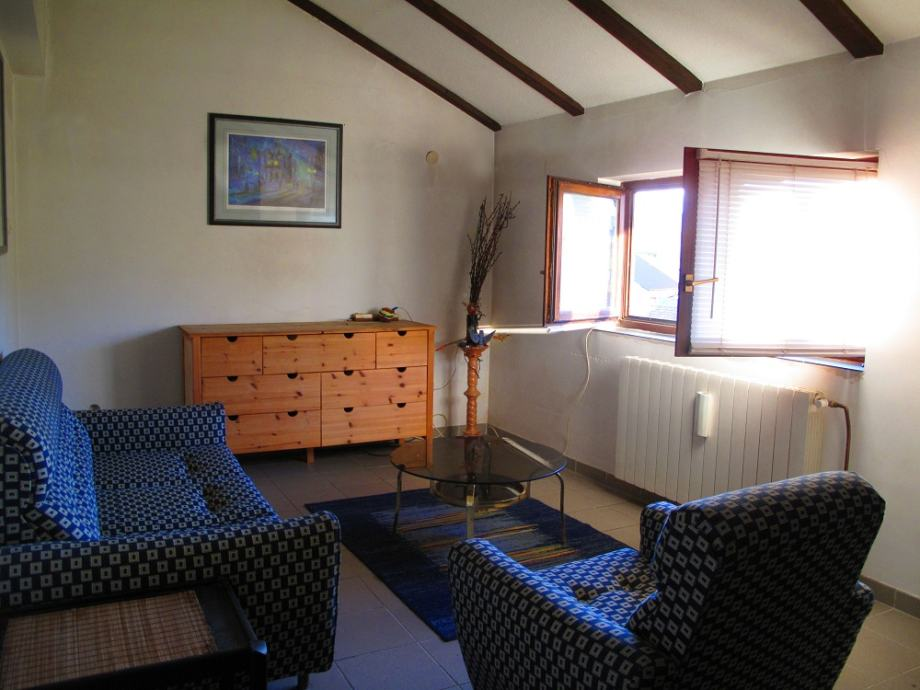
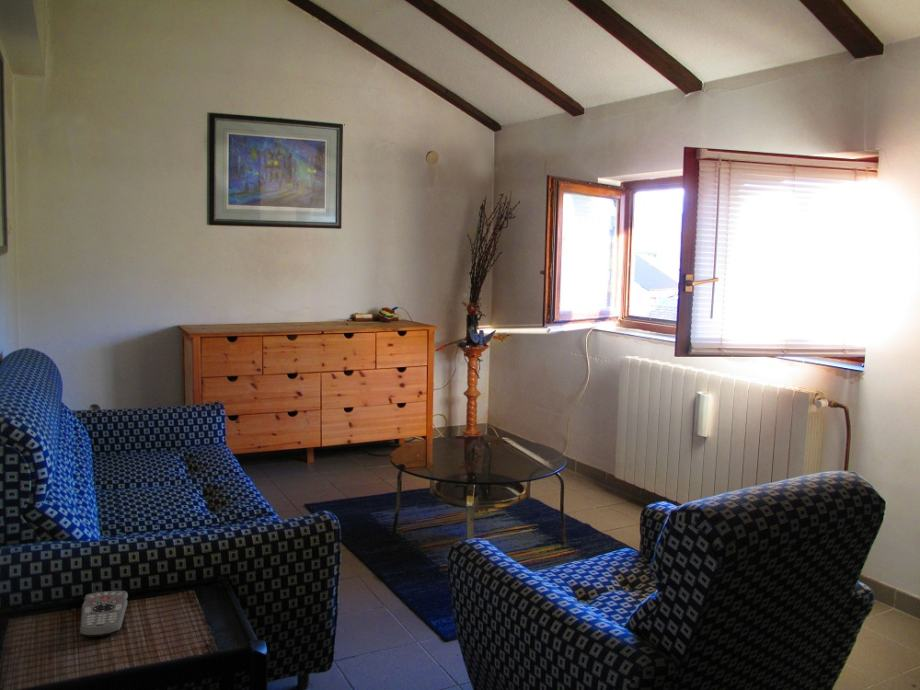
+ remote control (103, 613)
